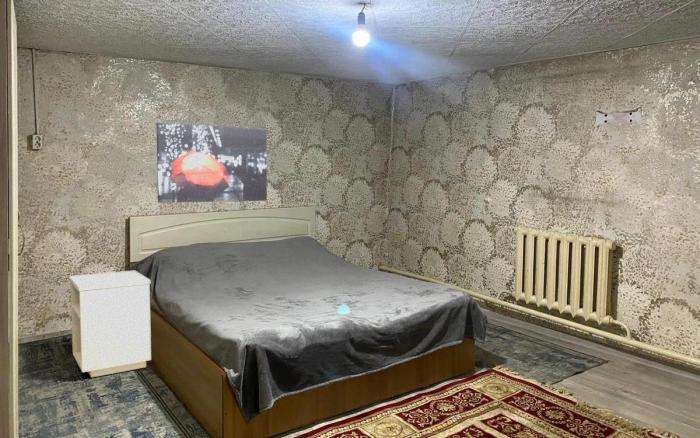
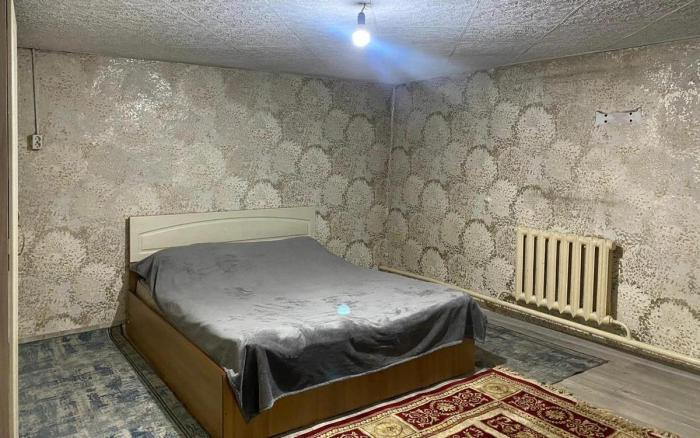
- nightstand (110, 321)
- wall art (215, 164)
